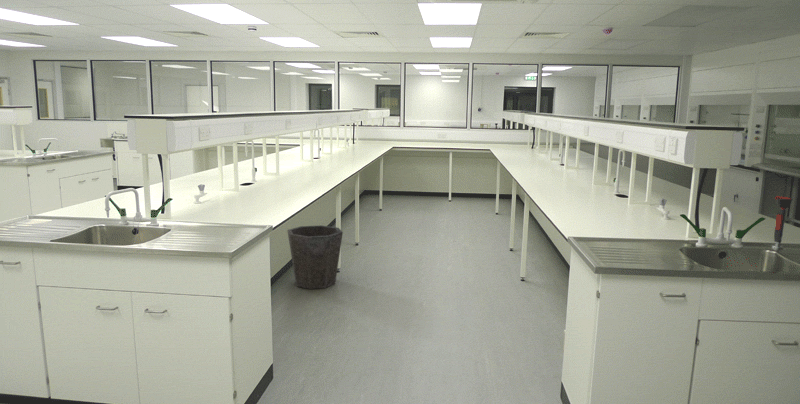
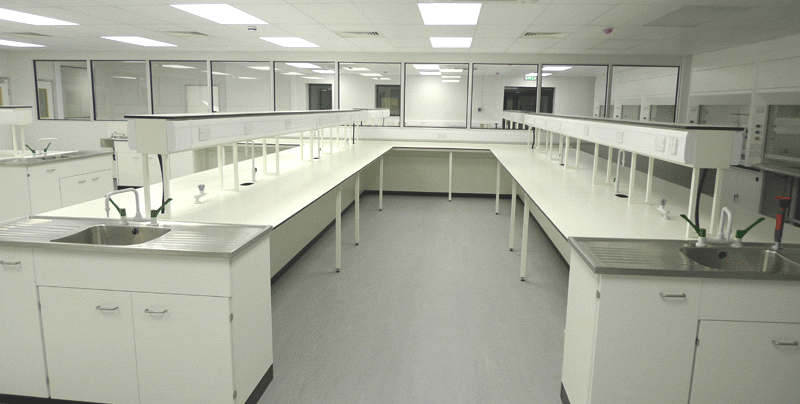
- waste bin (315, 257)
